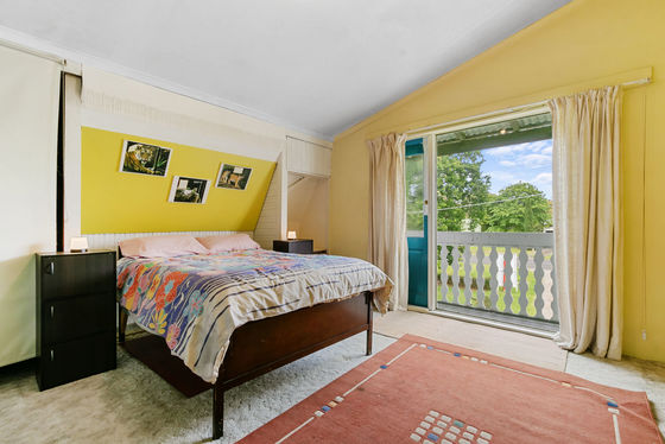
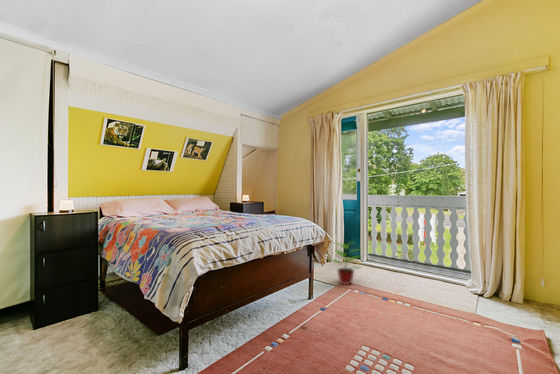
+ potted plant (344, 260)
